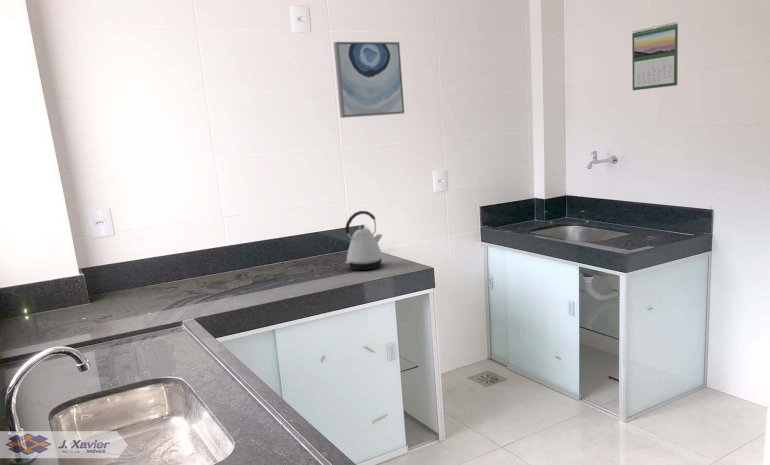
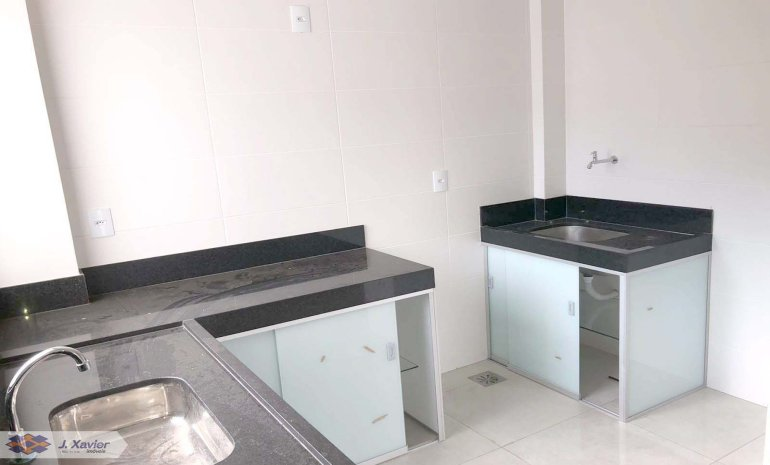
- calendar (654, 57)
- wall art (370, 79)
- kettle (363, 238)
